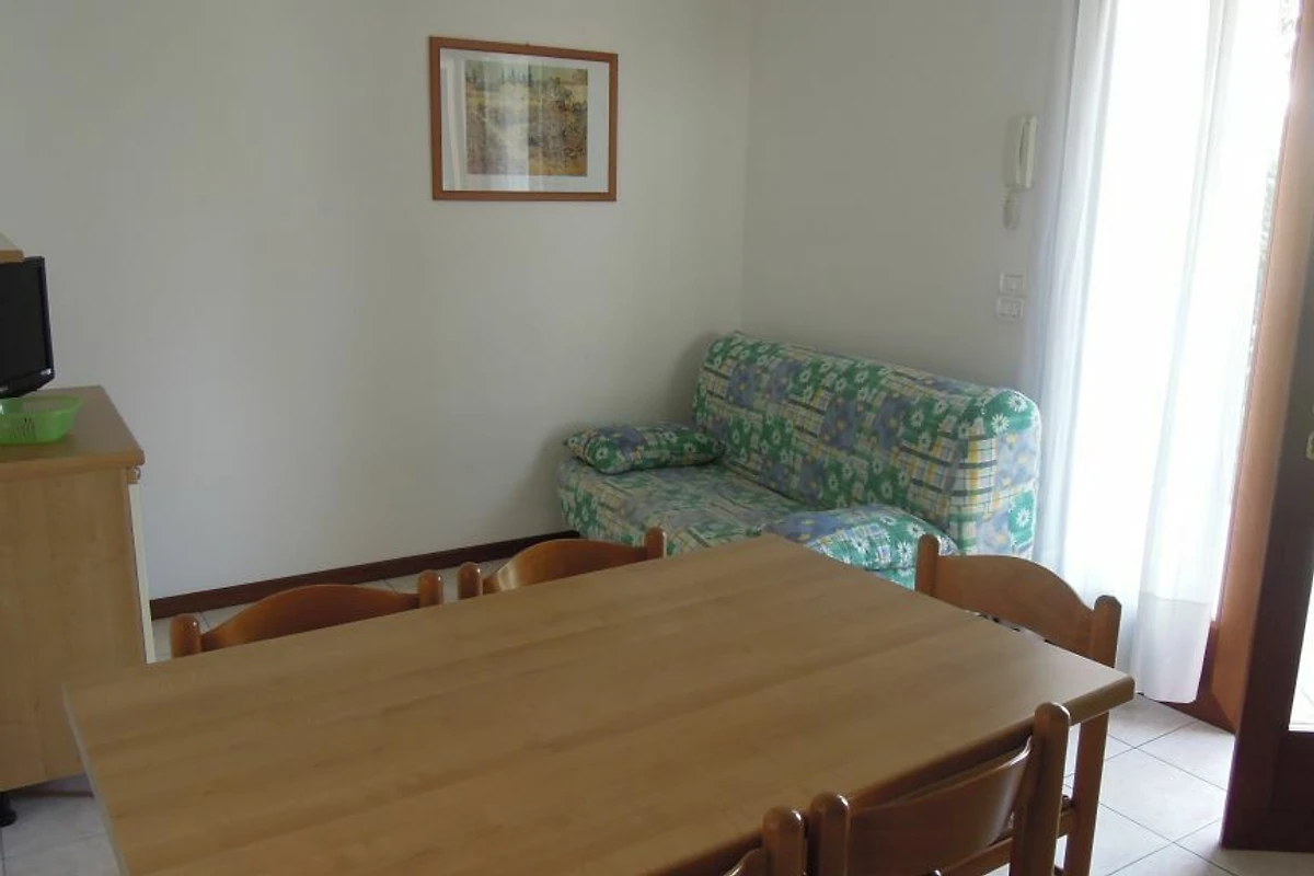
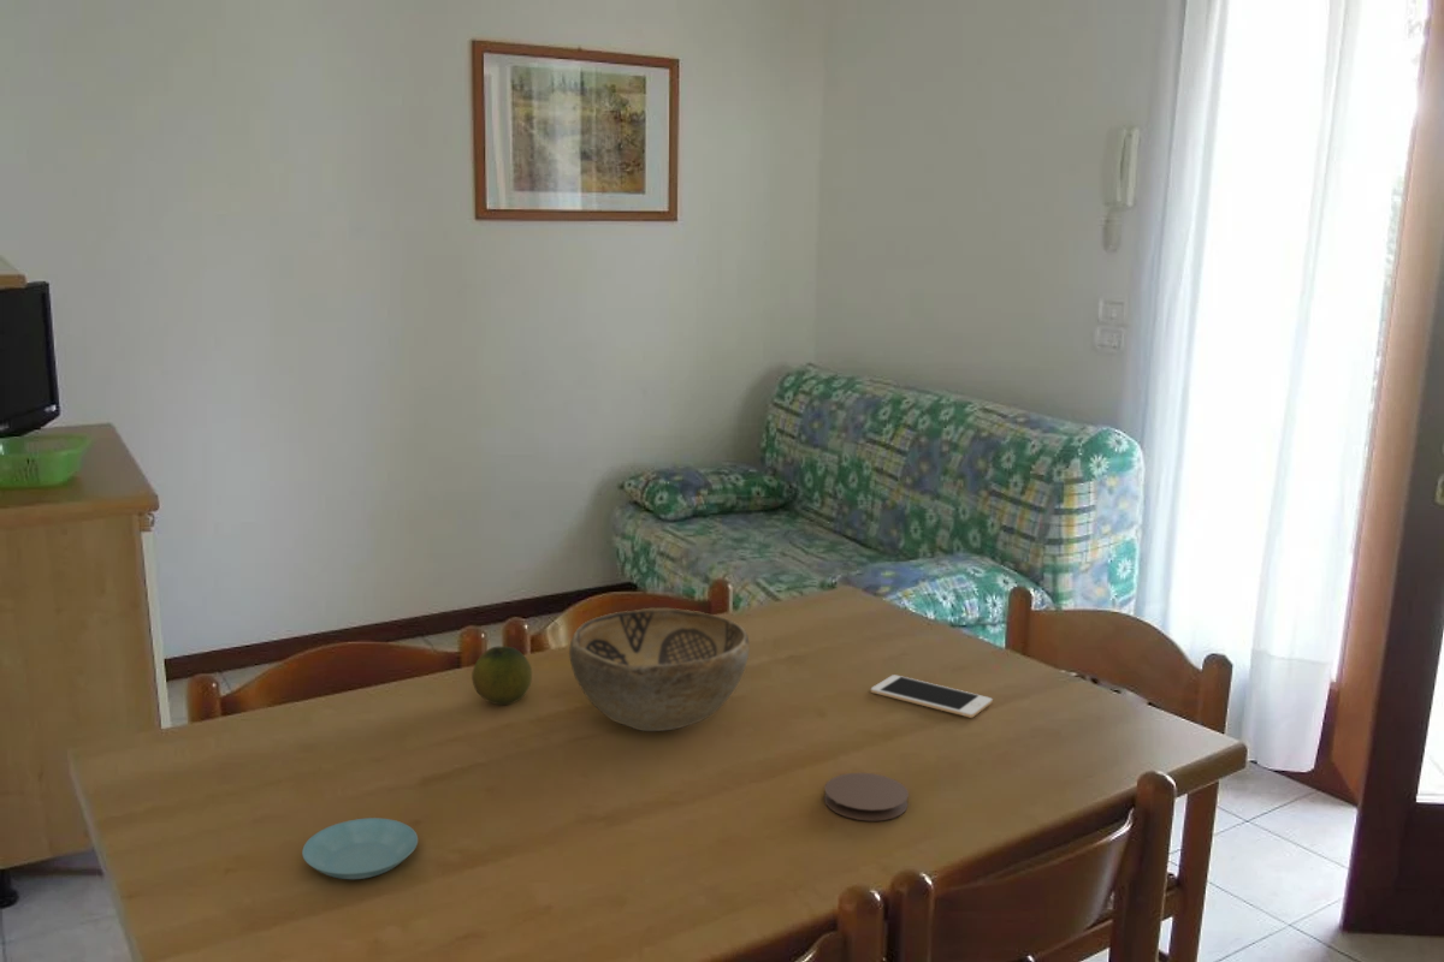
+ coaster (865, 795)
+ cell phone (930, 695)
+ decorative bowl (659, 676)
+ fruit (502, 675)
+ saucer (361, 853)
